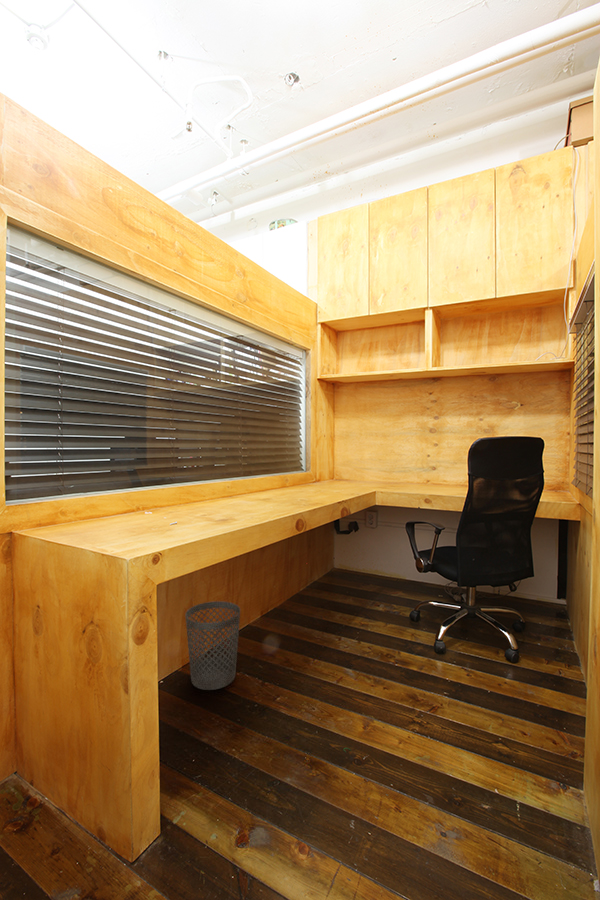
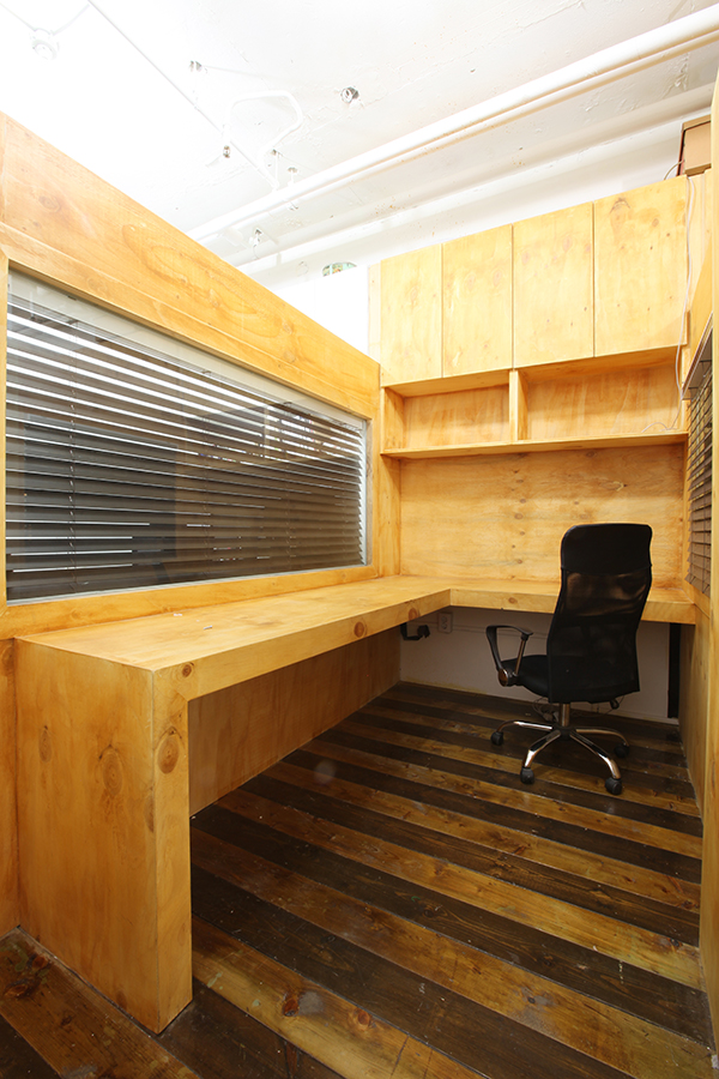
- wastebasket (213, 644)
